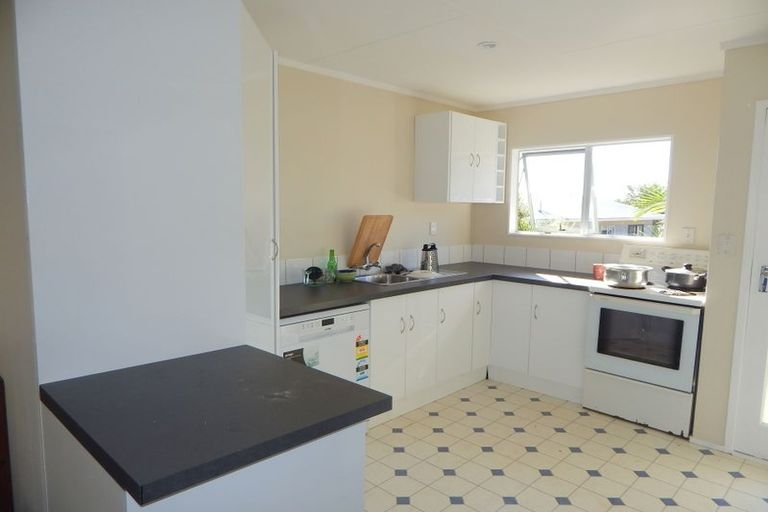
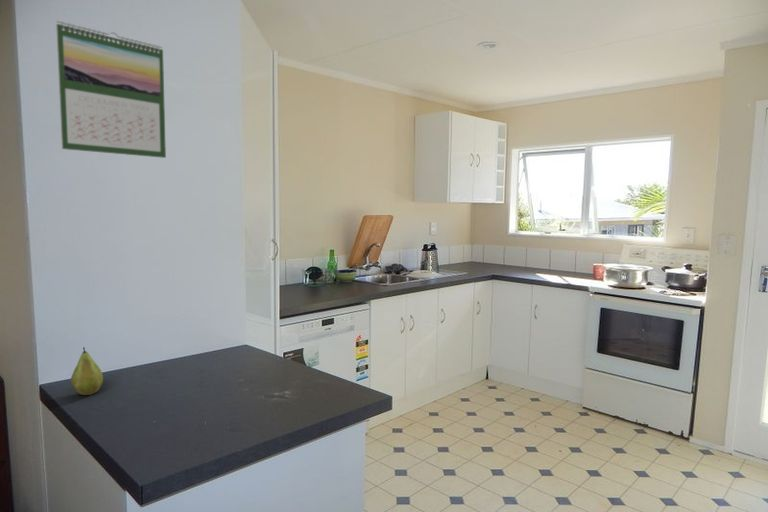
+ calendar (115, 93)
+ fruit (87, 369)
